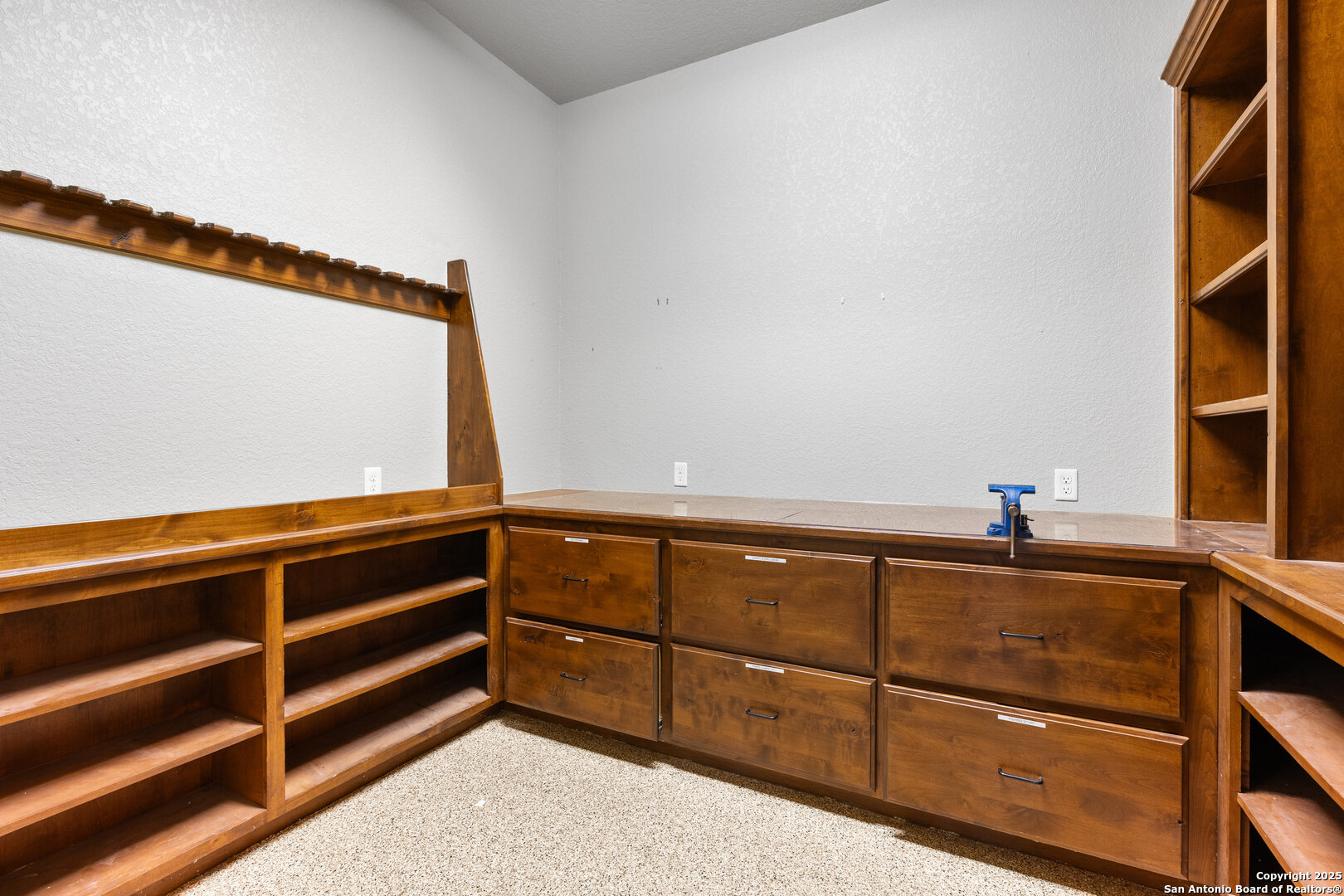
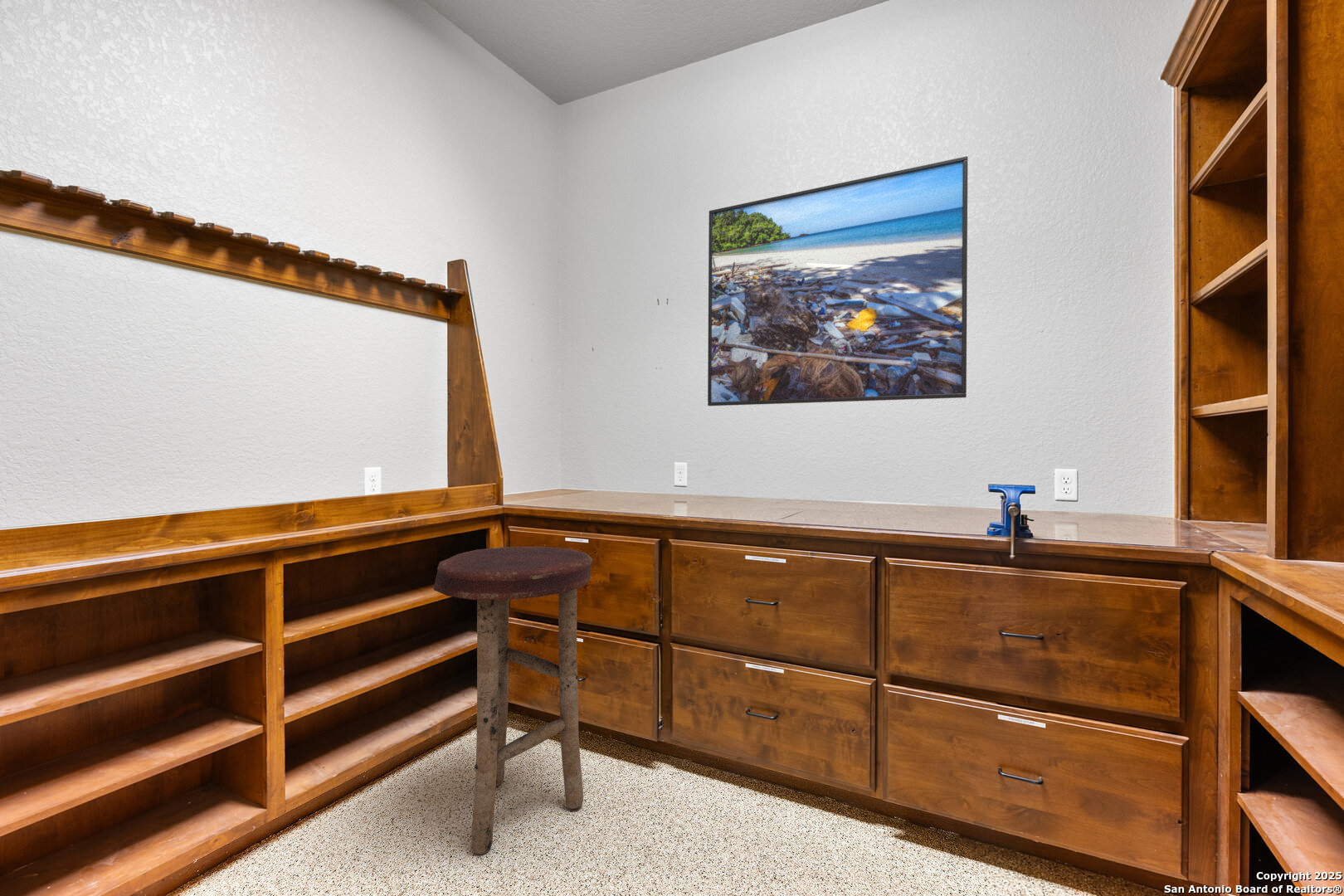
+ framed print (824, 295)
+ stool (508, 685)
